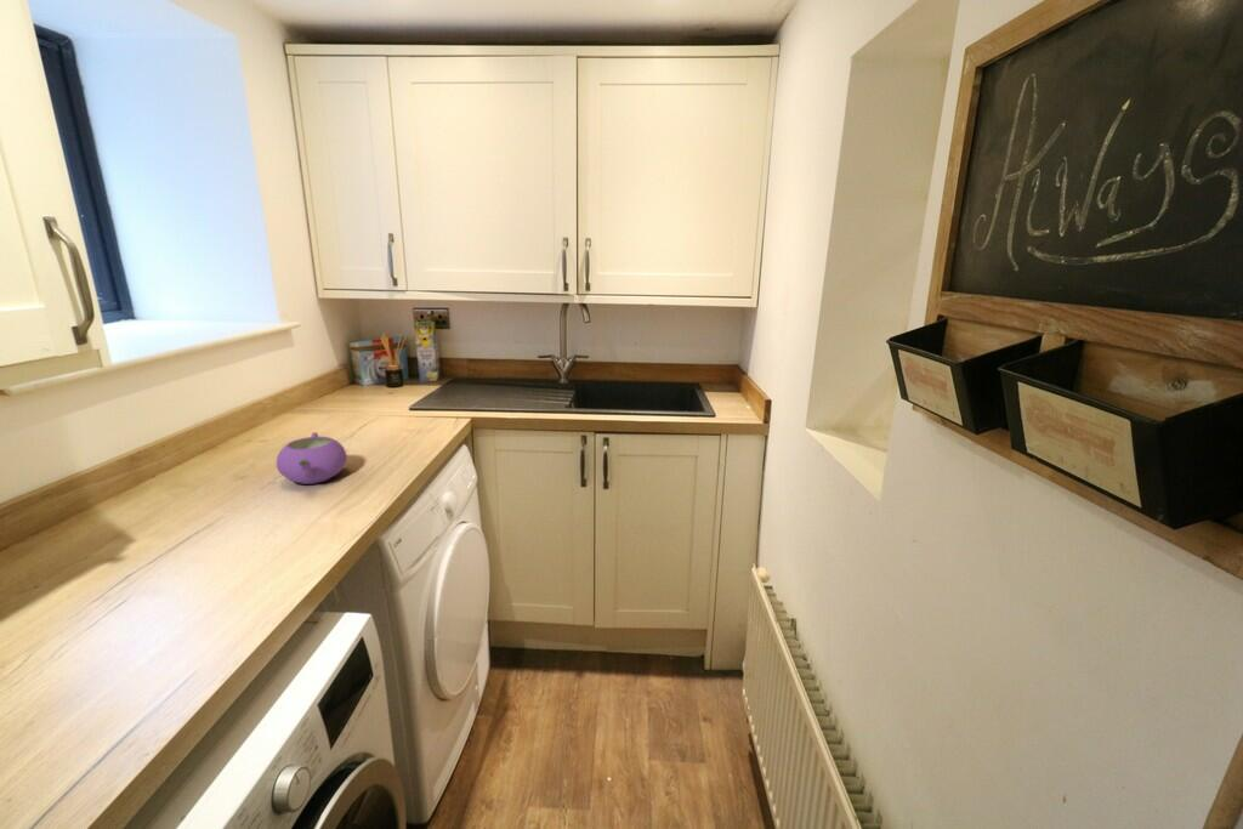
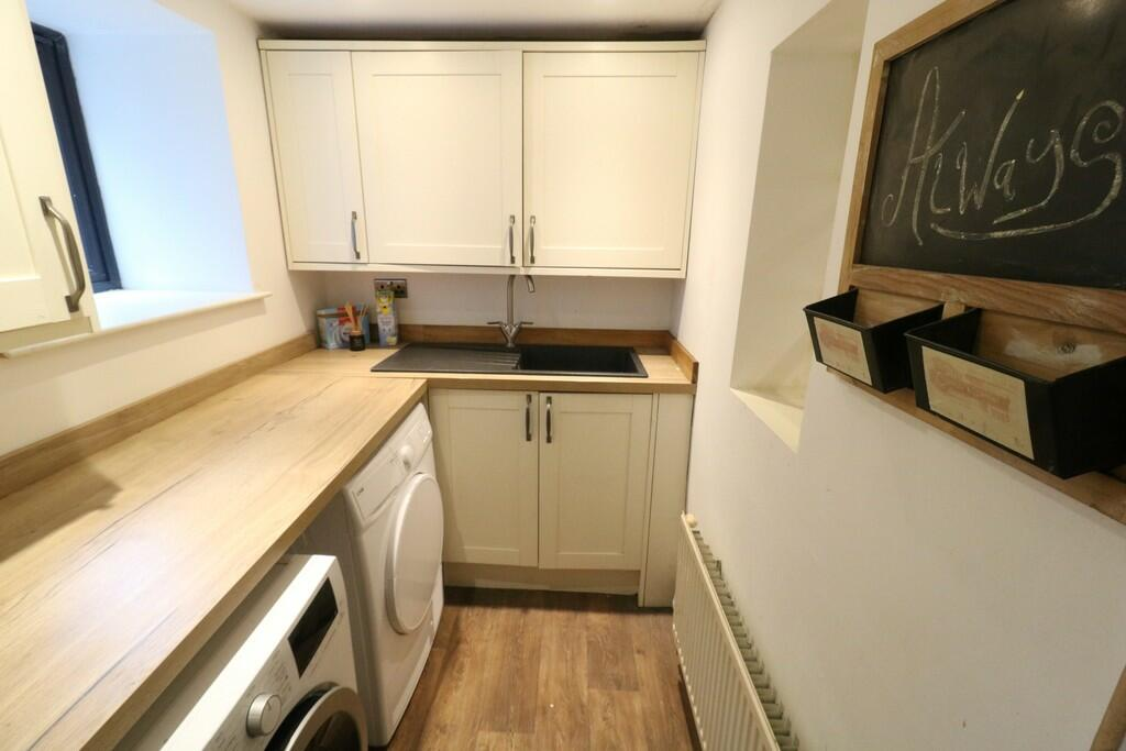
- teapot (312, 461)
